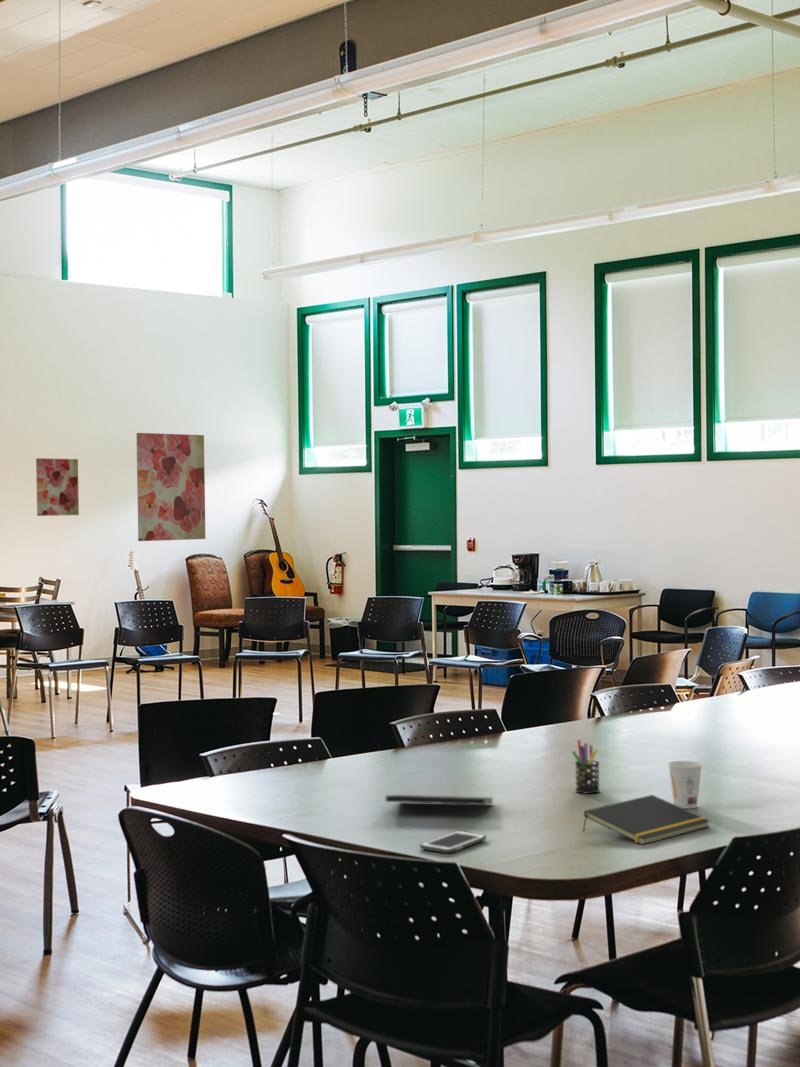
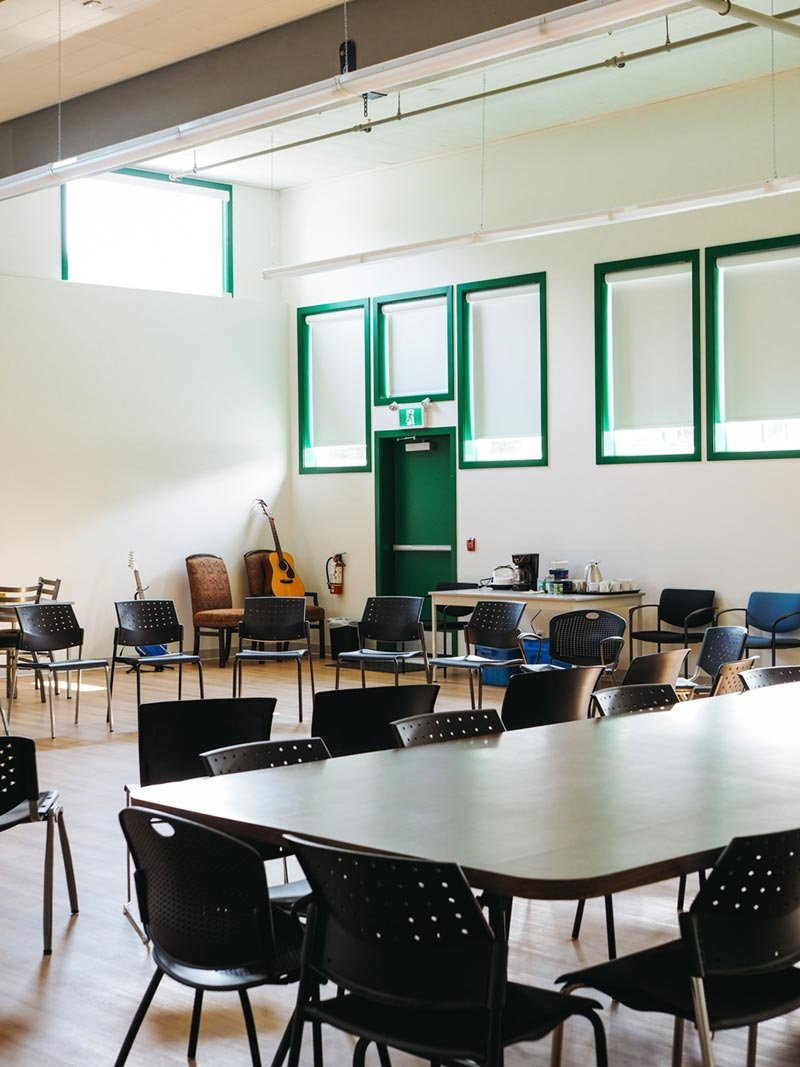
- wall art (57, 487)
- cup (685, 784)
- notepad (647, 818)
- notepad (440, 799)
- pen holder (584, 766)
- cell phone (453, 842)
- wall art (171, 487)
